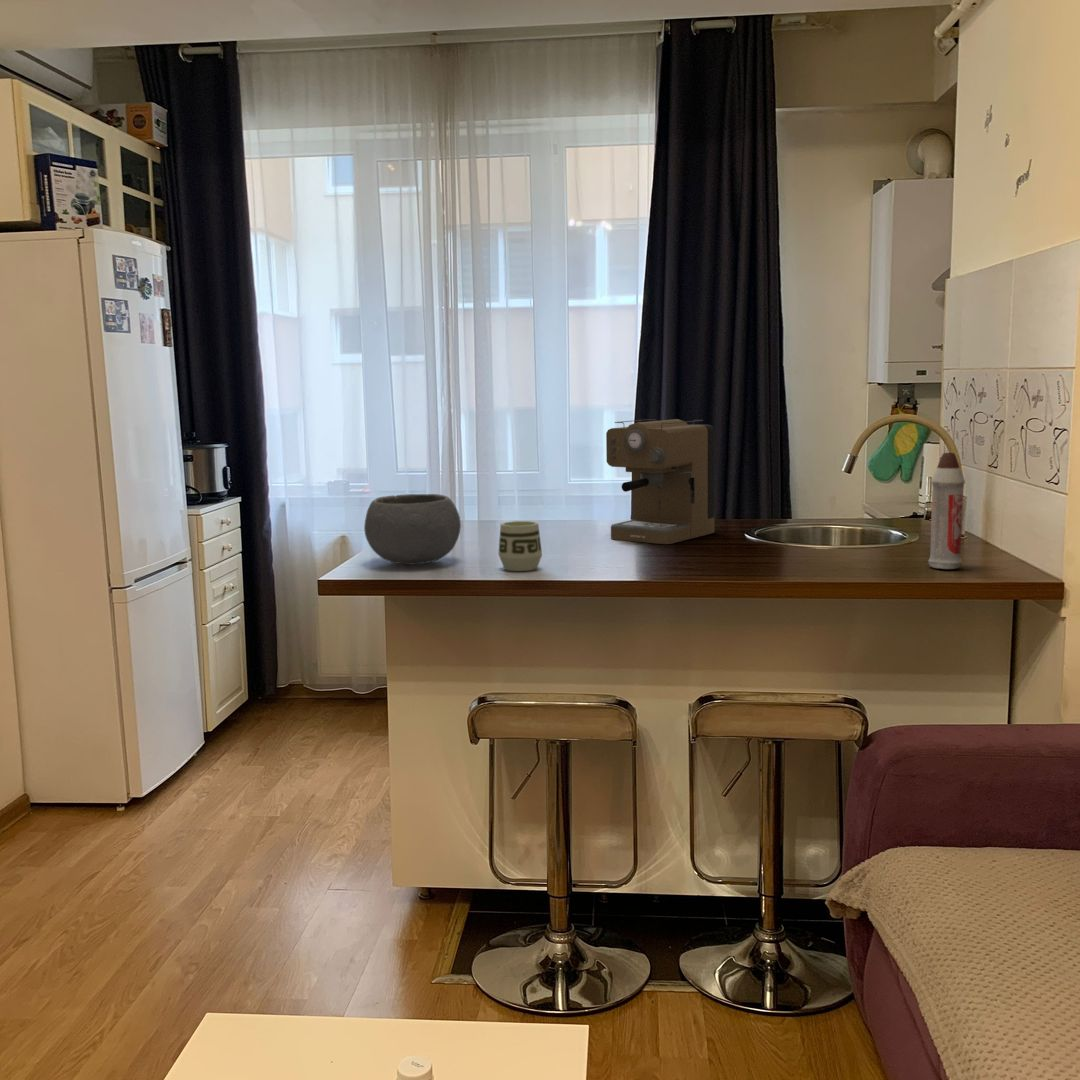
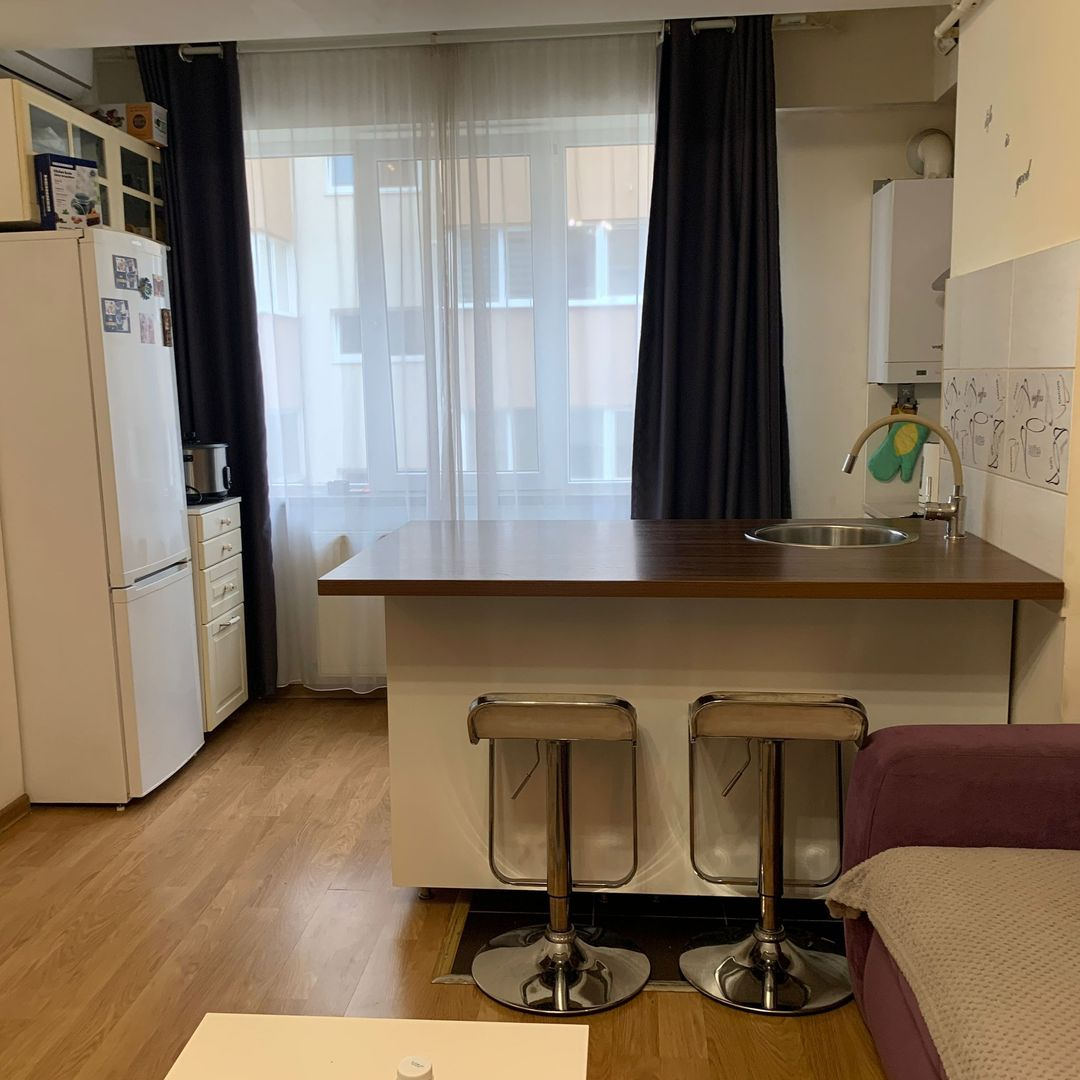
- coffee maker (663, 479)
- cup (519, 545)
- bowl (413, 530)
- spray bottle (946, 510)
